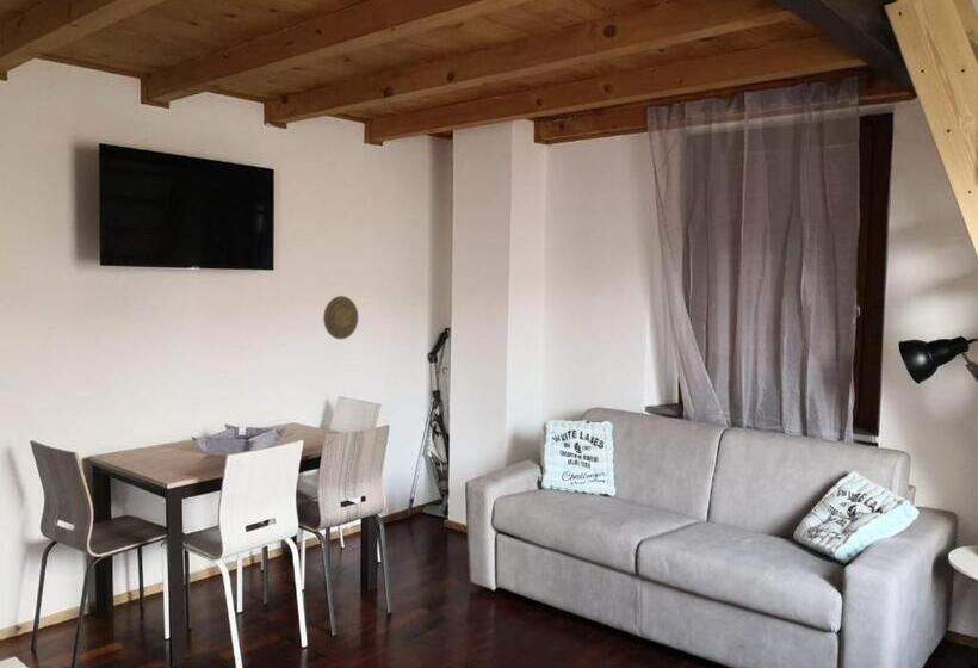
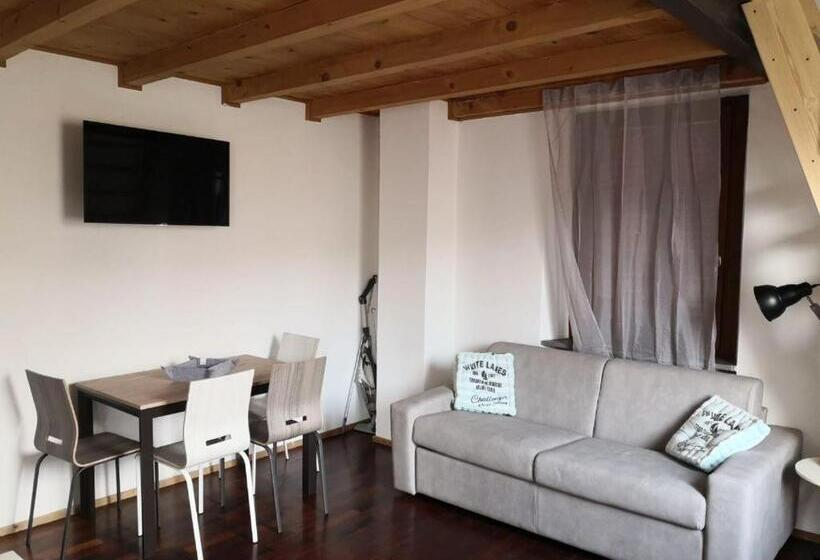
- decorative plate (342, 317)
